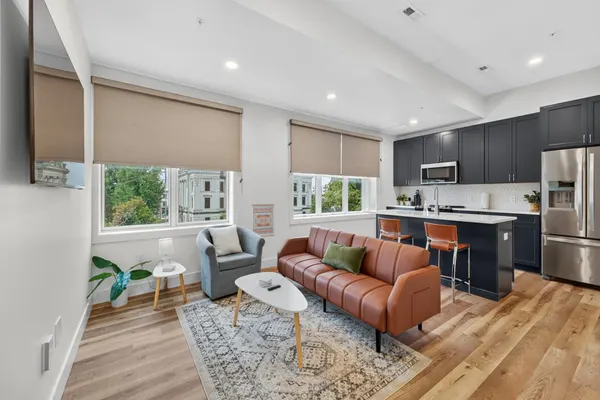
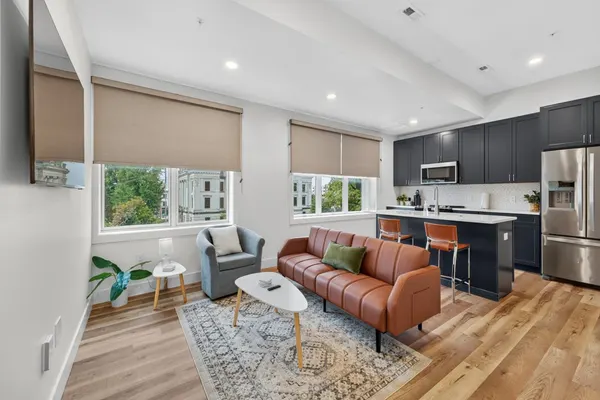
- wall art (263, 220)
